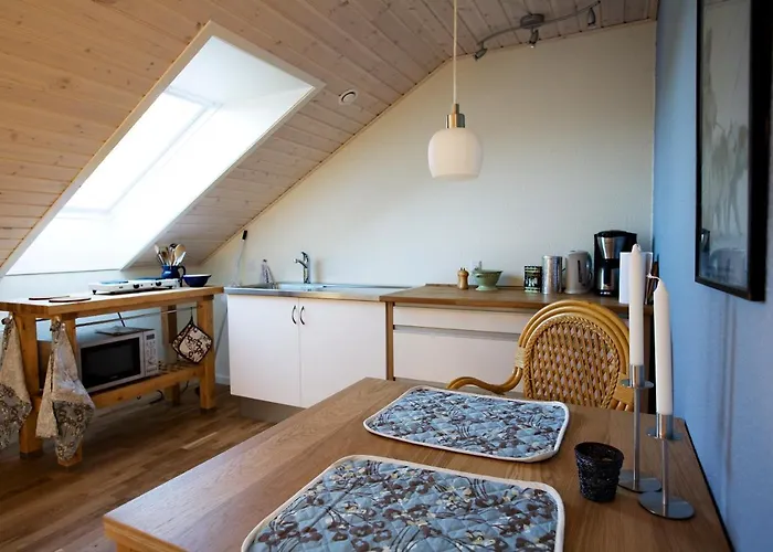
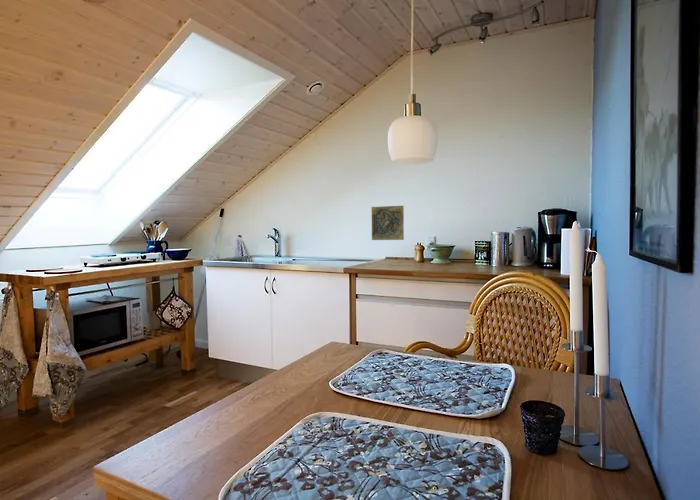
+ decorative tile (387, 223)
